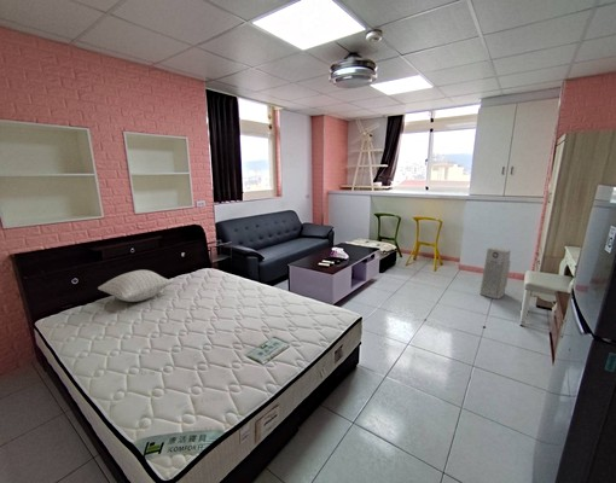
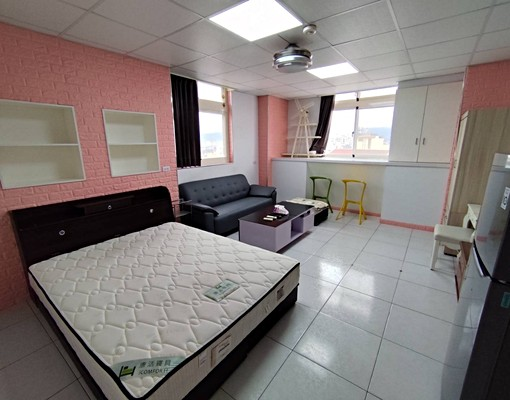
- air purifier (496, 272)
- pillow (136, 285)
